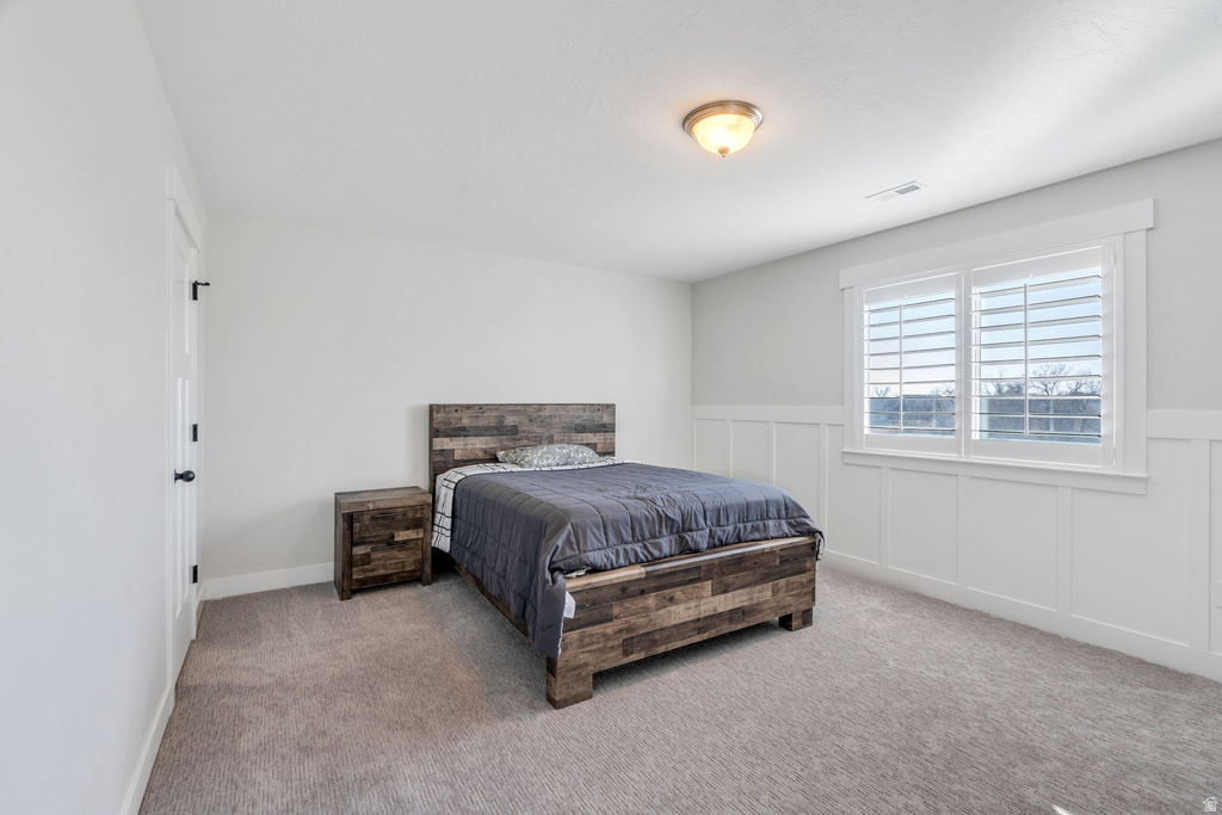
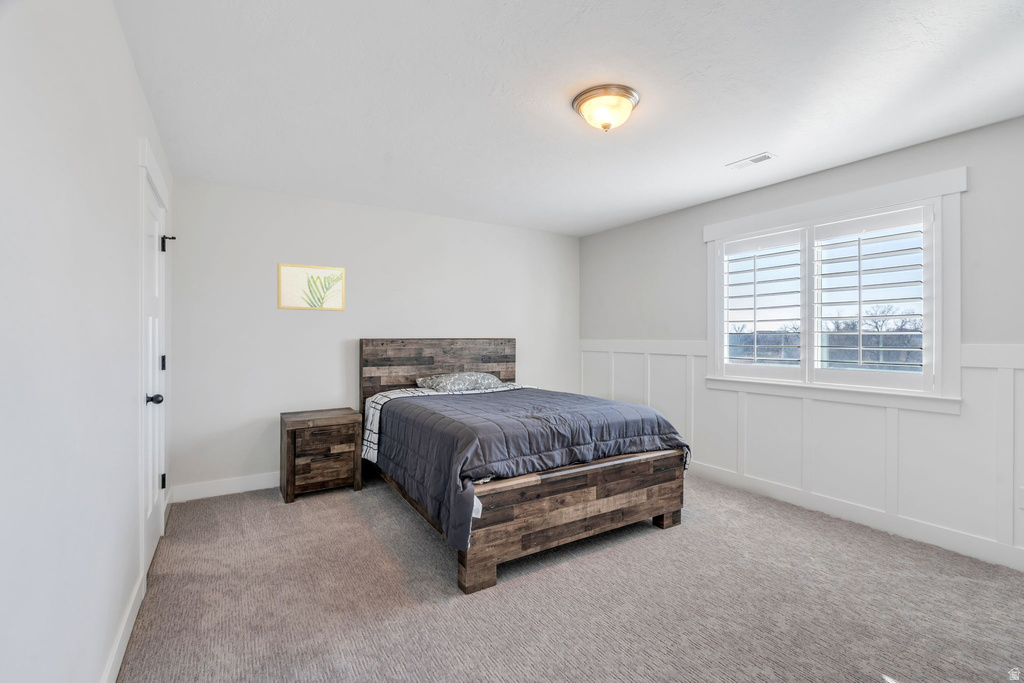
+ wall art (312, 287)
